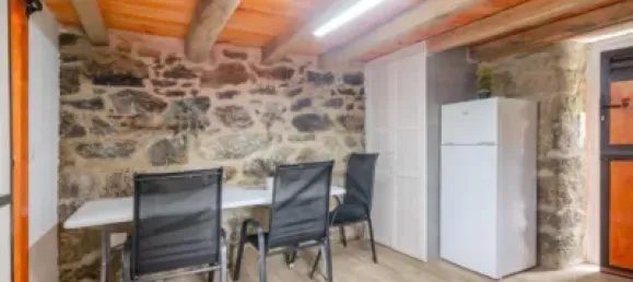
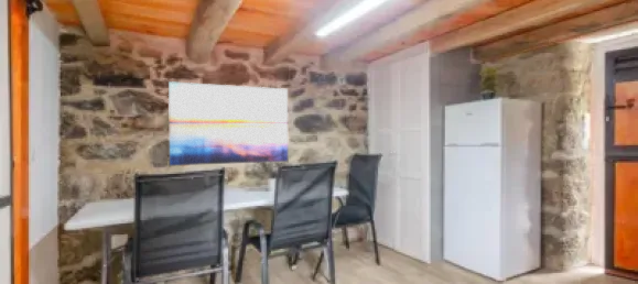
+ wall art (233, 124)
